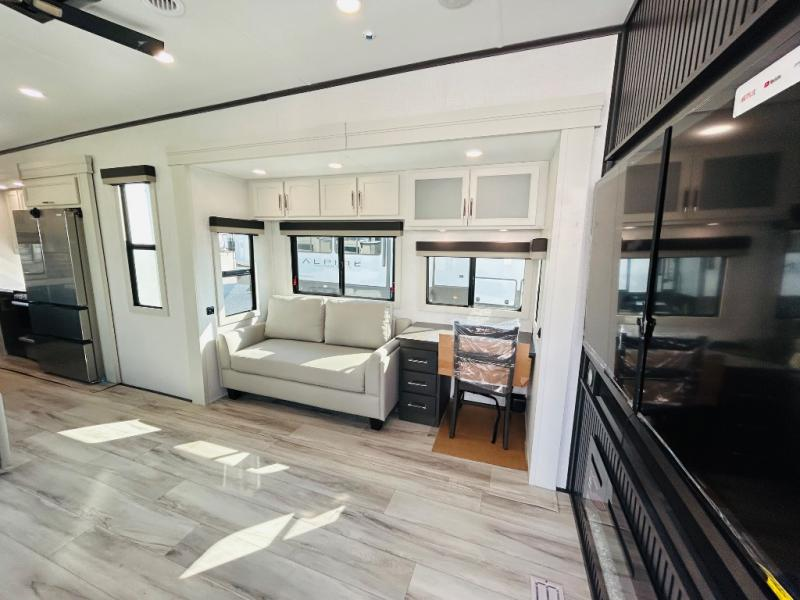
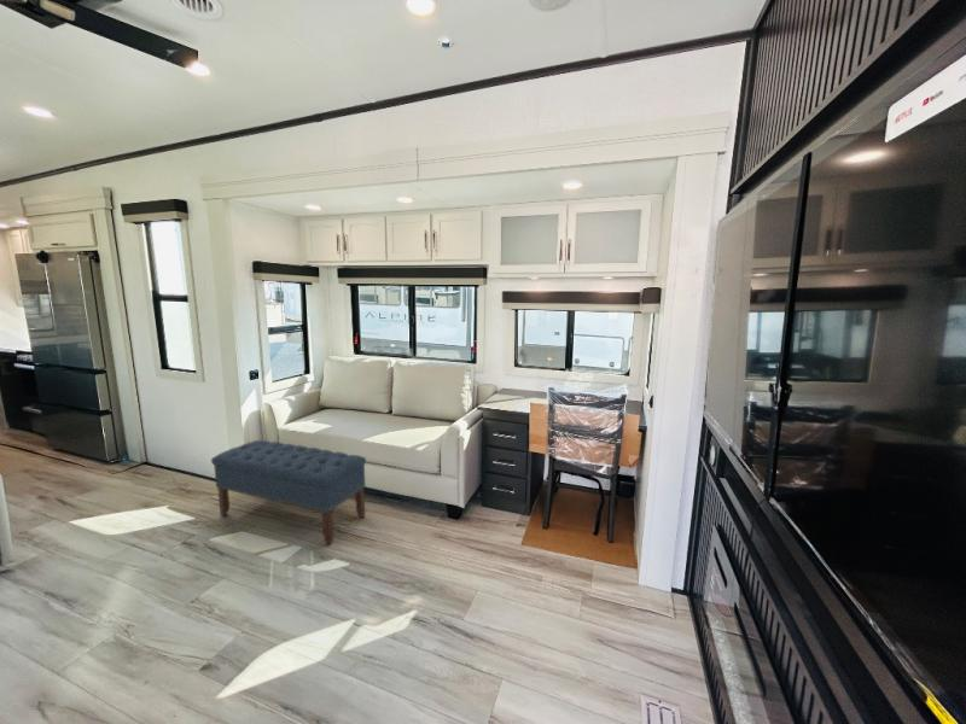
+ bench (290, 484)
